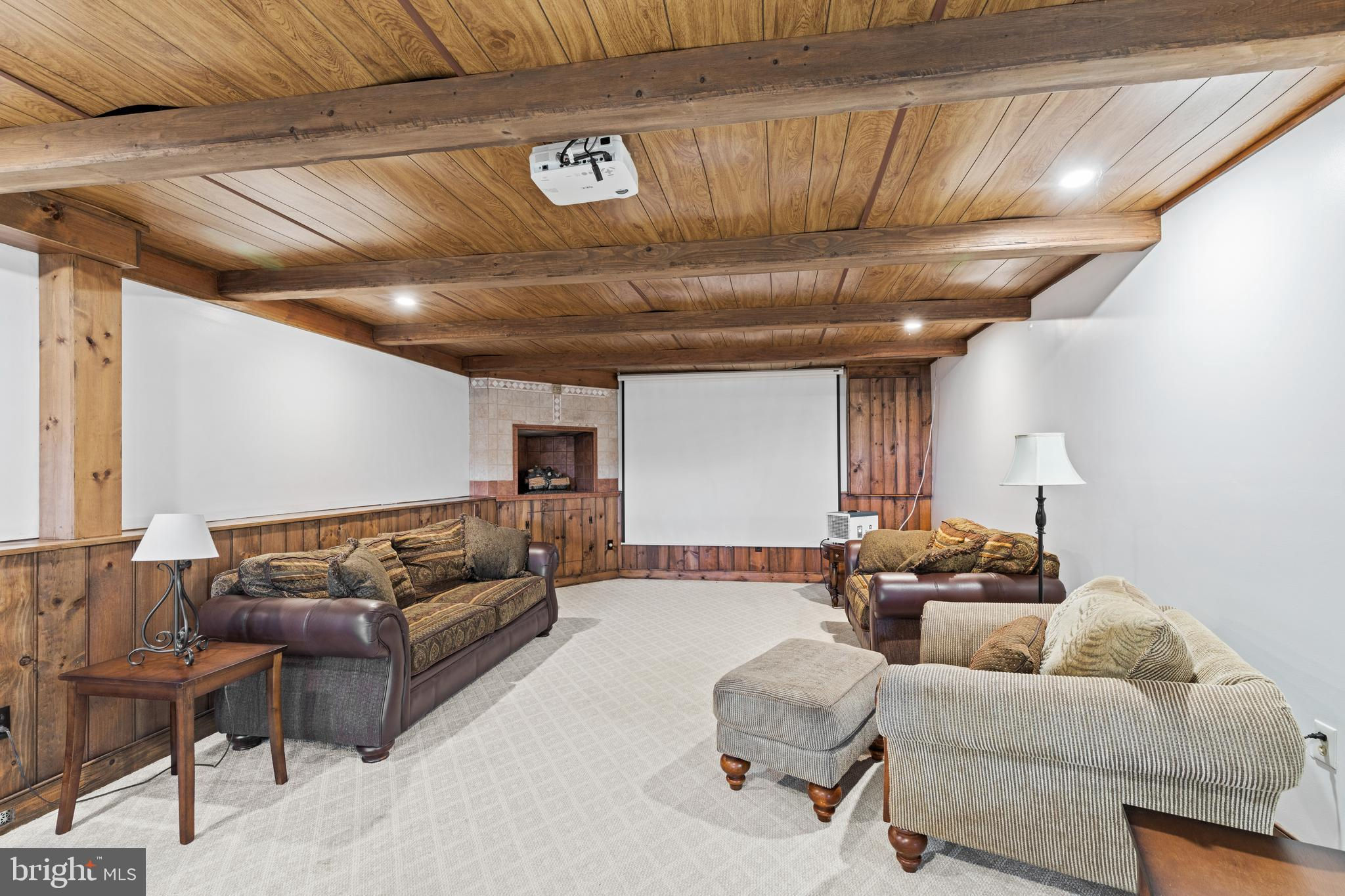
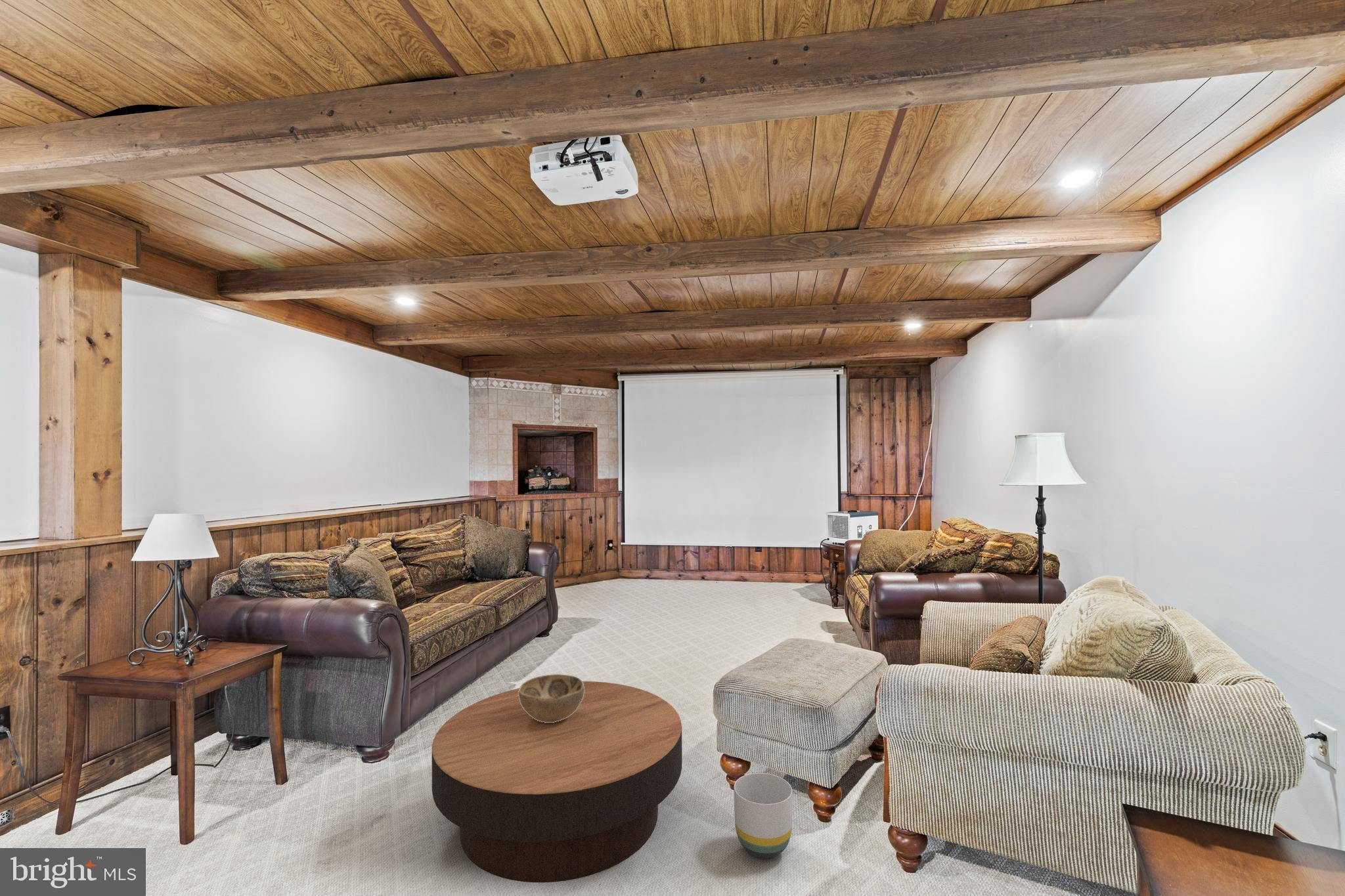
+ coffee table (562, 771)
+ planter (763, 819)
+ decorative bowl (551, 701)
